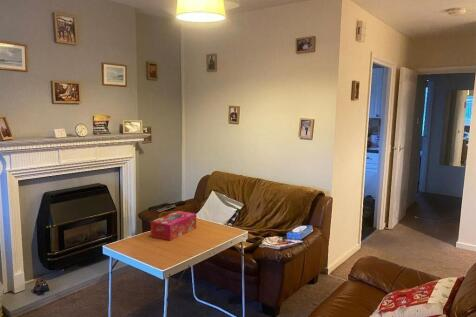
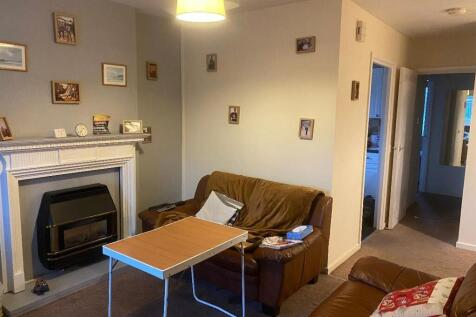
- tissue box (174, 224)
